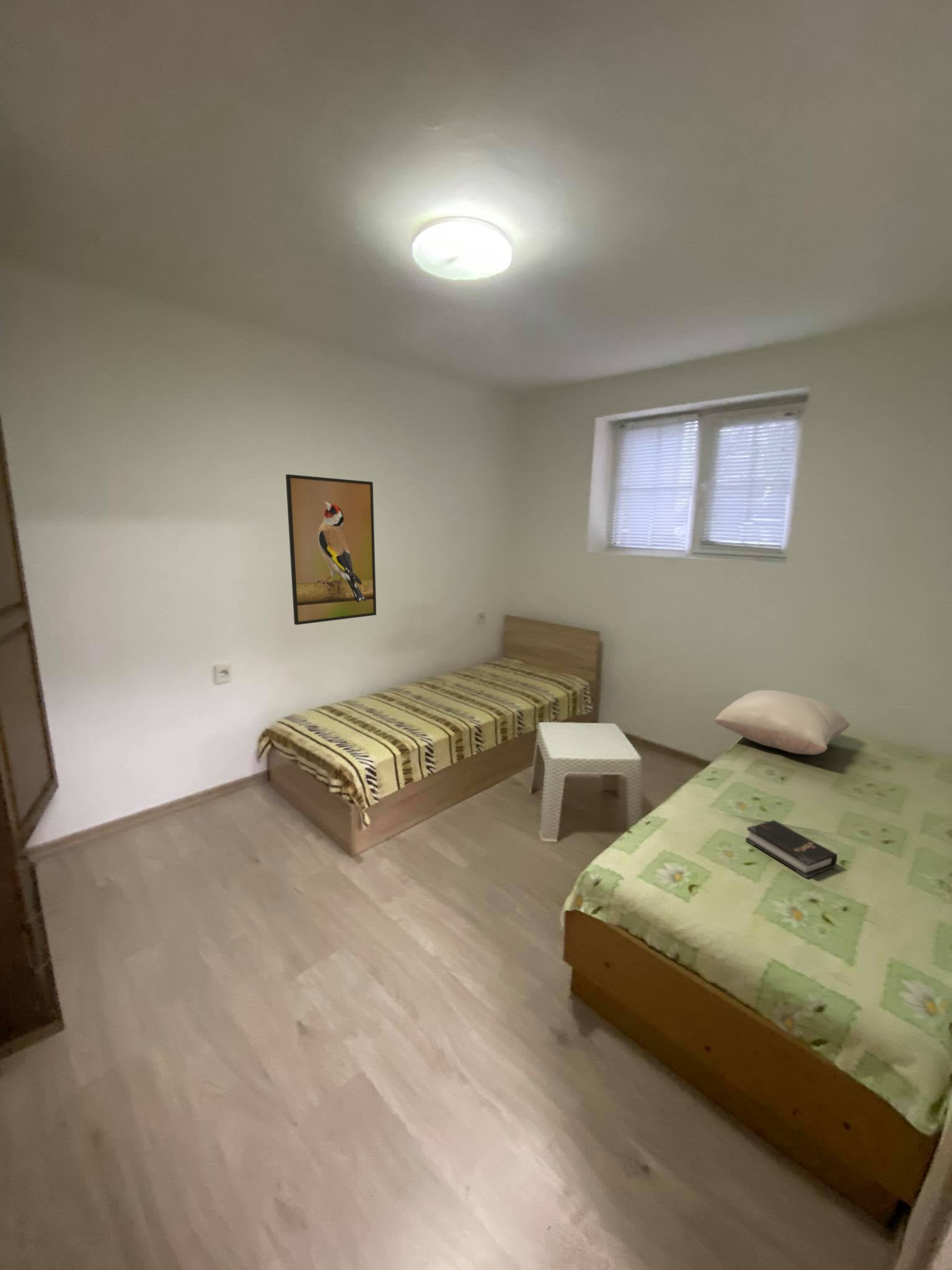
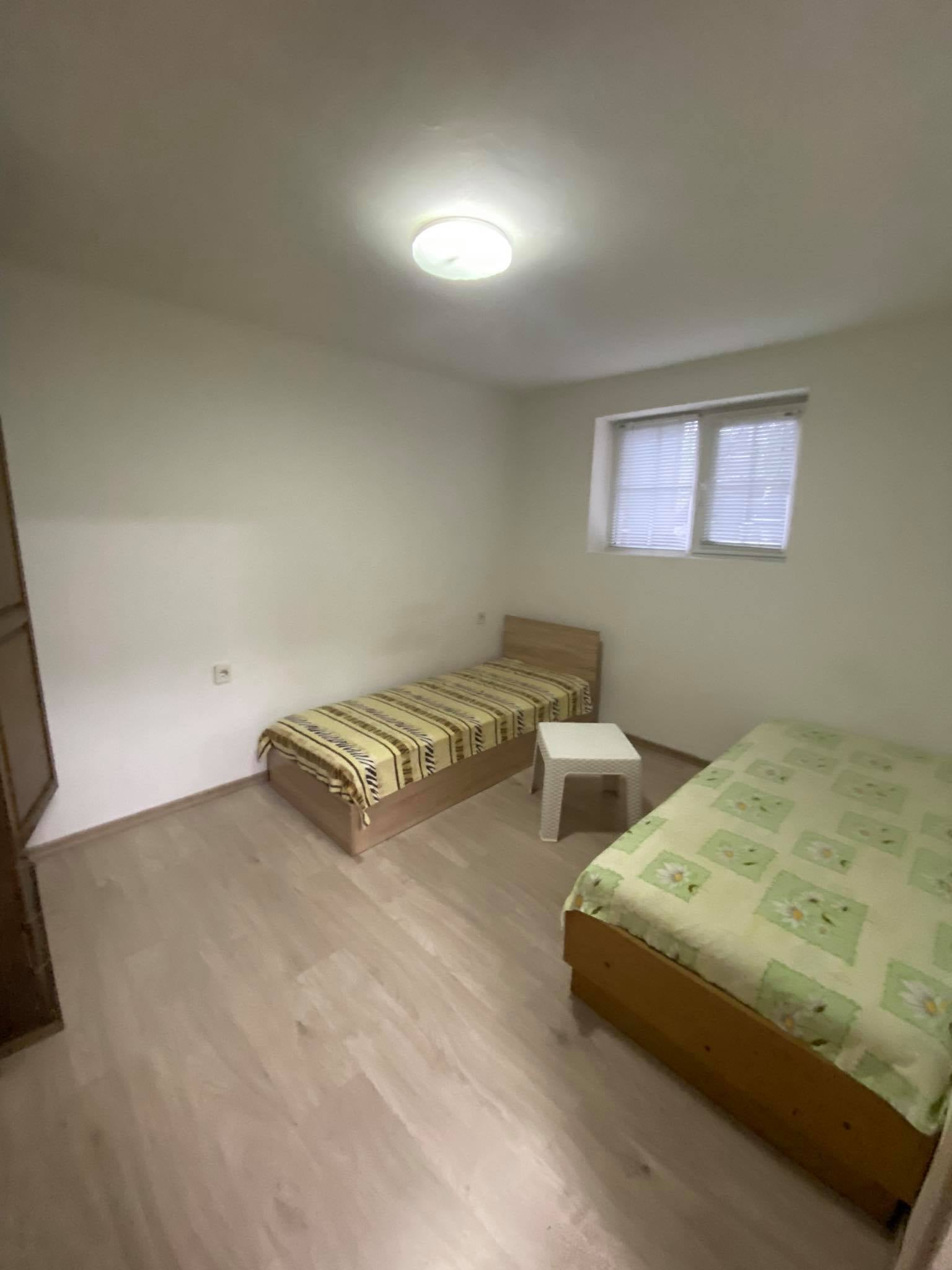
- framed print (335, 551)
- pillow (783, 719)
- hardback book (790, 846)
